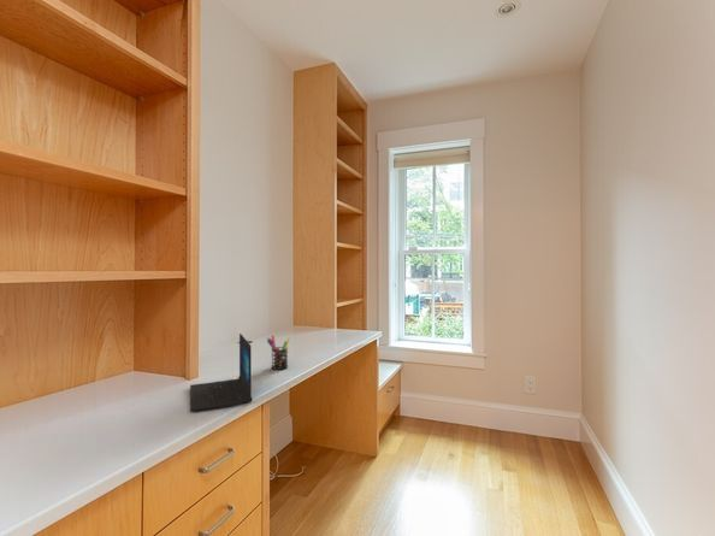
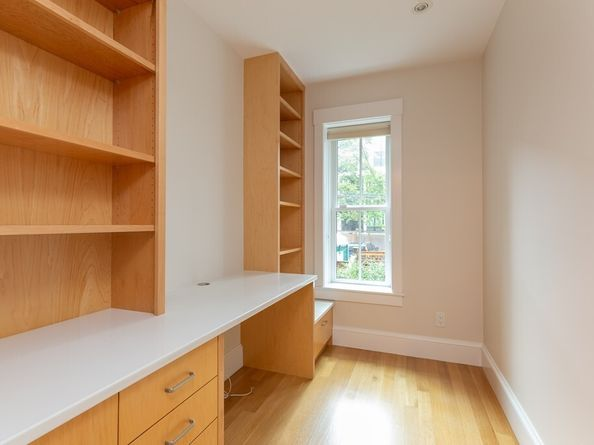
- laptop (220, 381)
- pen holder (279, 351)
